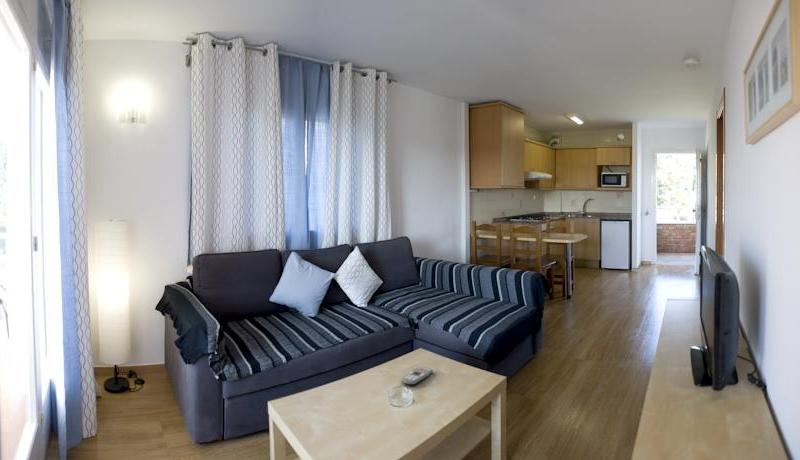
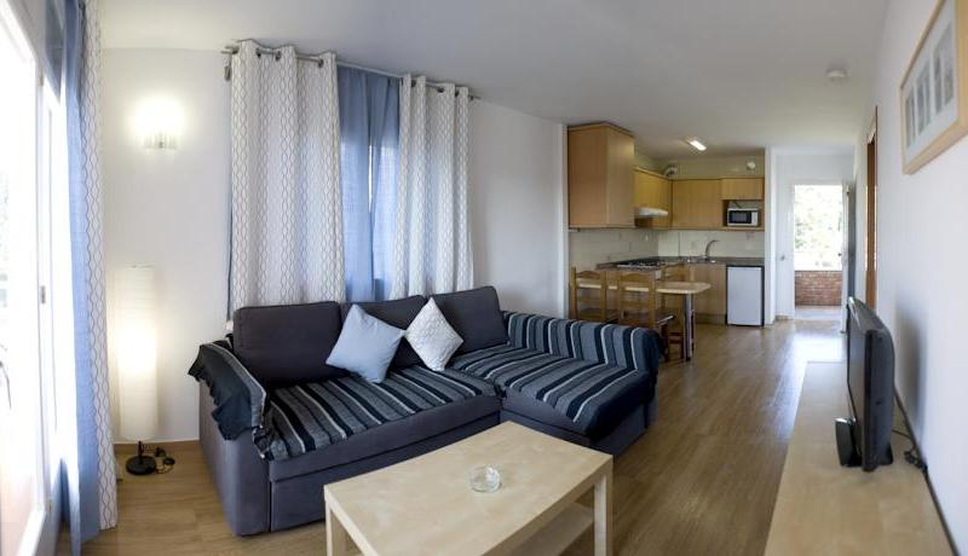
- remote control (416, 375)
